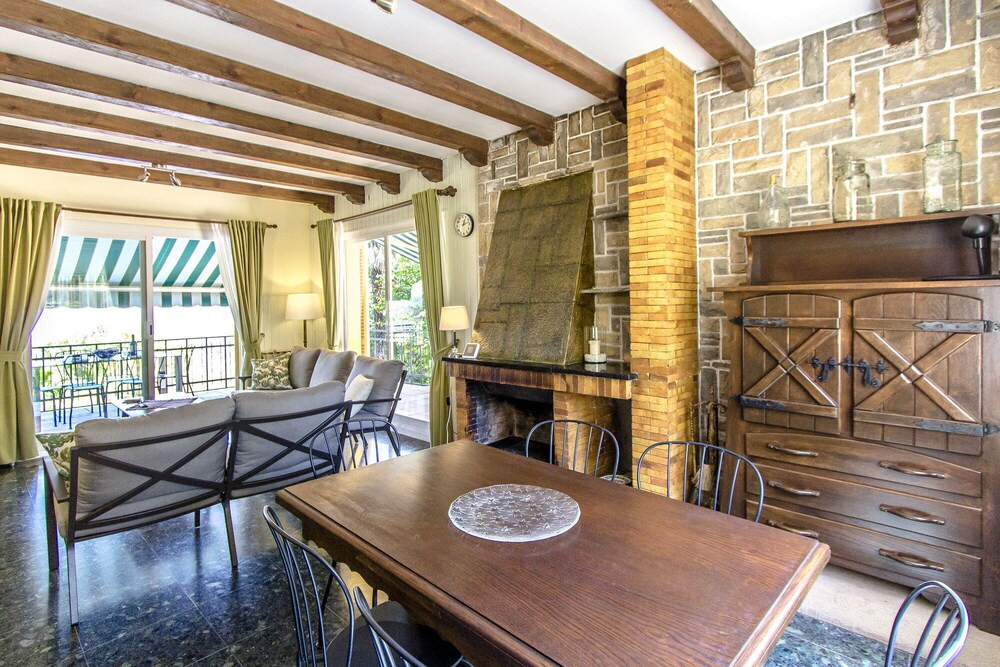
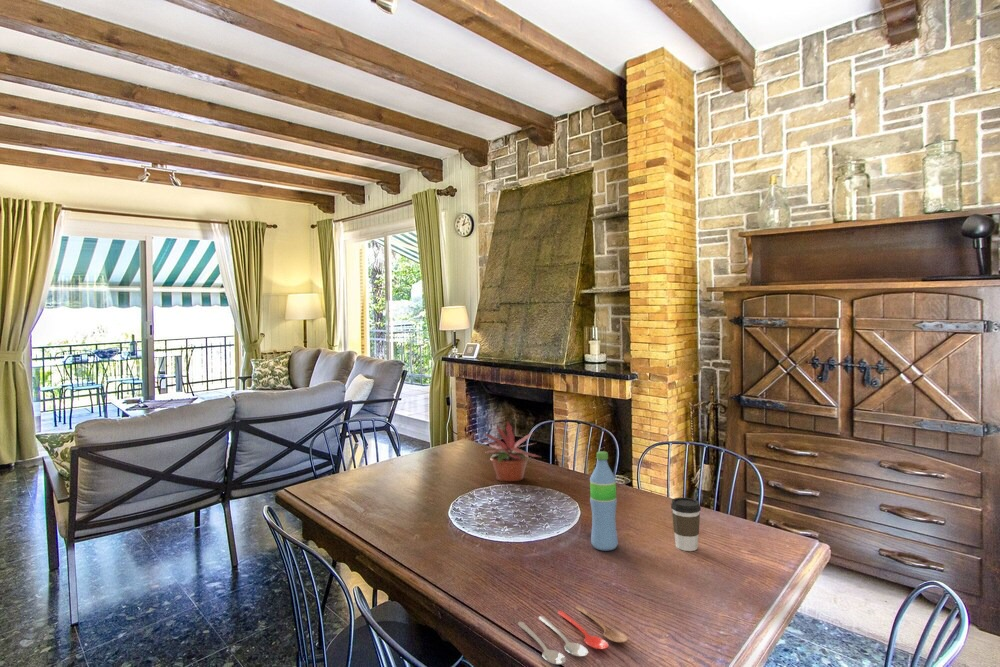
+ coffee cup (685, 524)
+ cooking utensil (563, 635)
+ water bottle (603, 499)
+ potted plant (508, 450)
